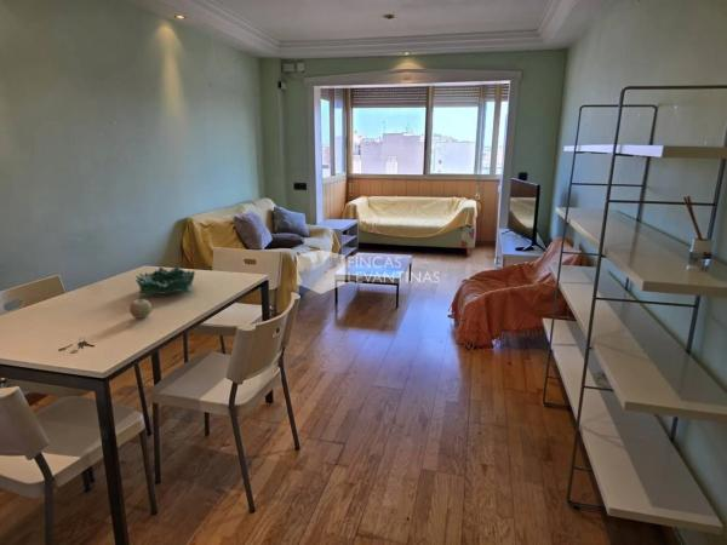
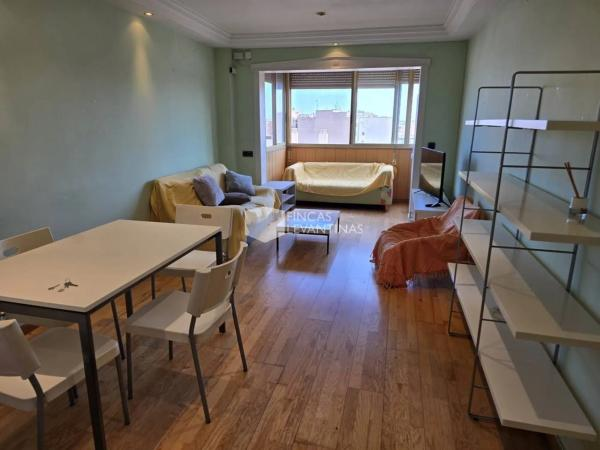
- fruit (139, 306)
- decorative bowl (166, 281)
